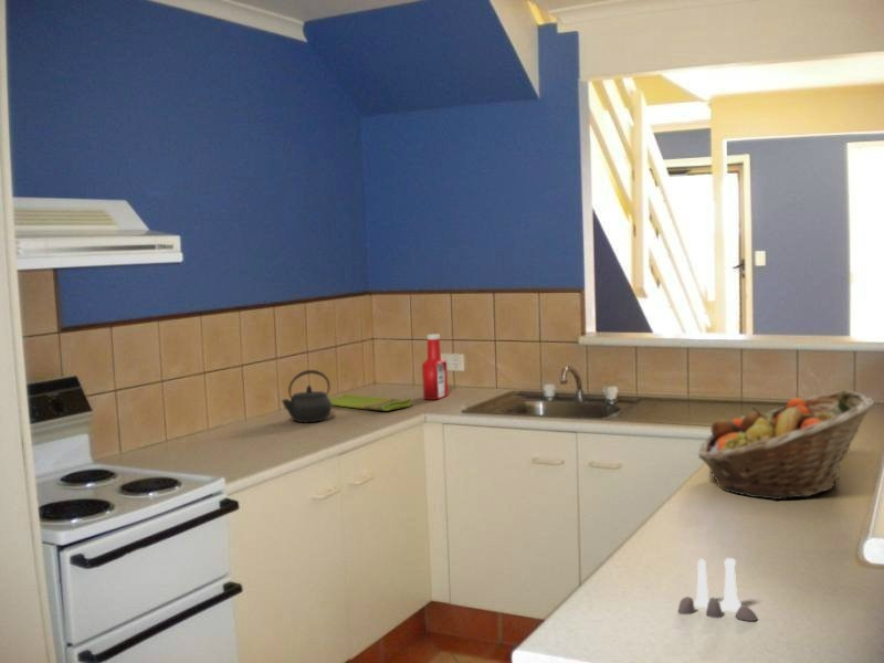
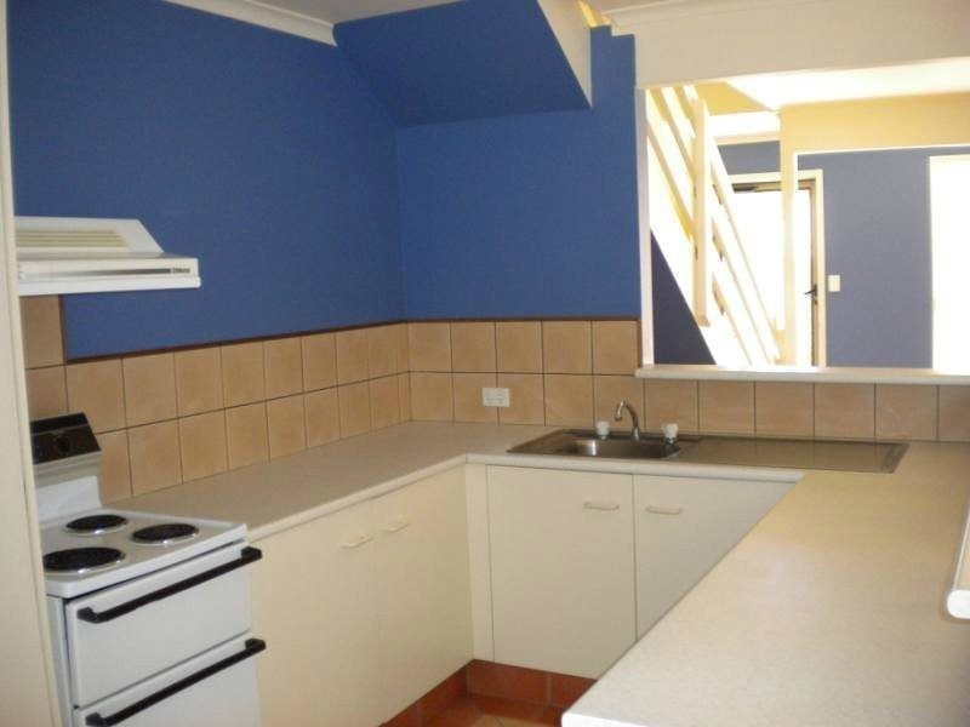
- fruit basket (782, 439)
- kettle (306, 396)
- salt and pepper shaker set (725, 586)
- dish towel (365, 401)
- soap bottle (434, 366)
